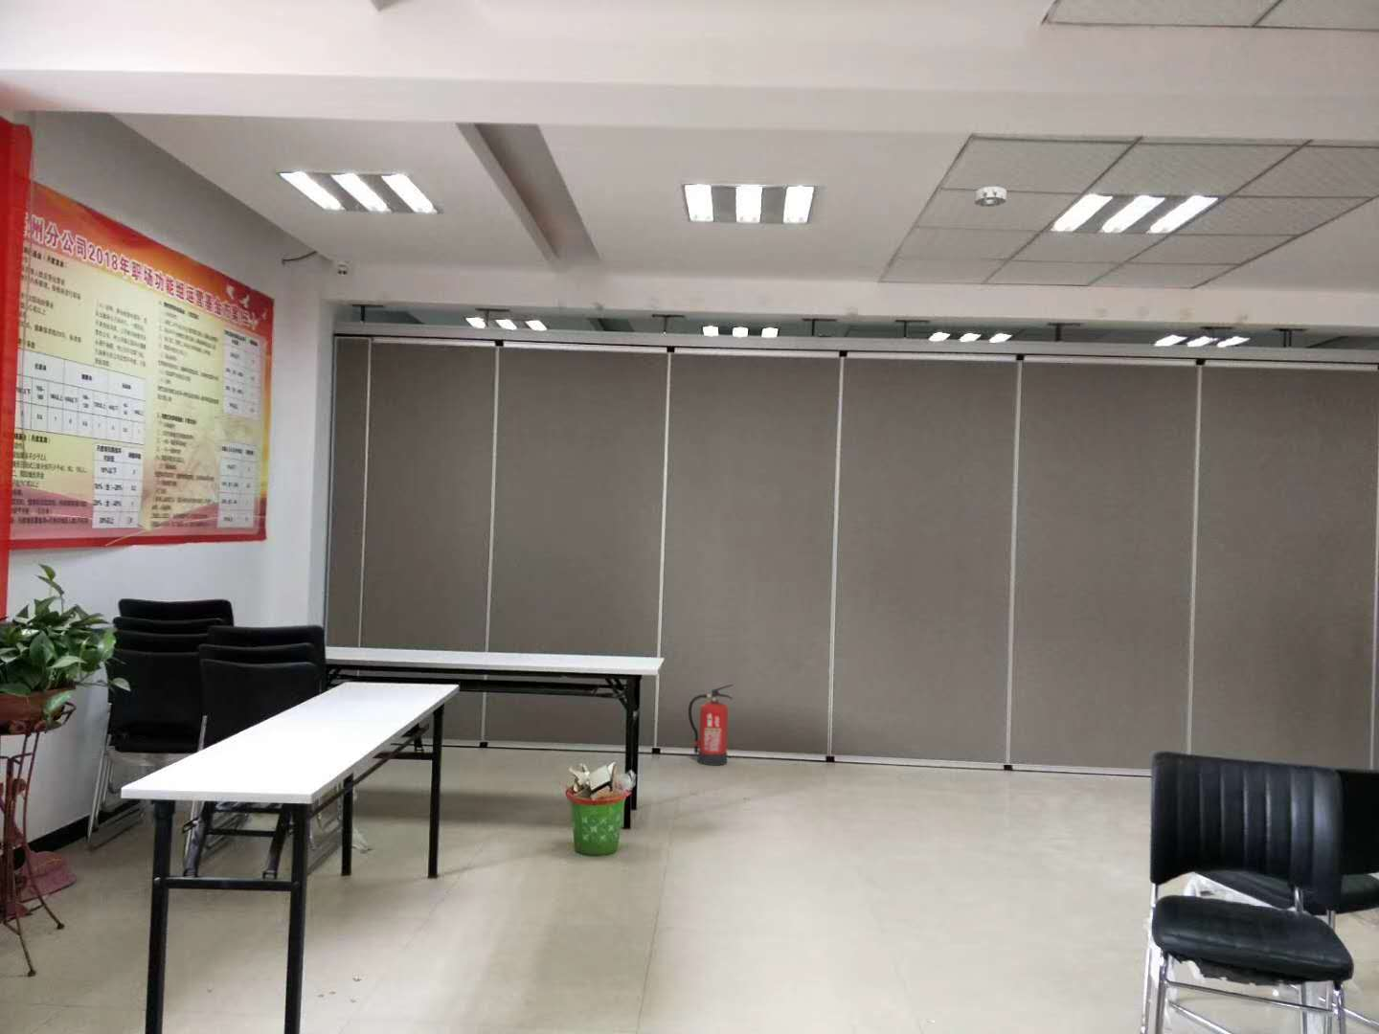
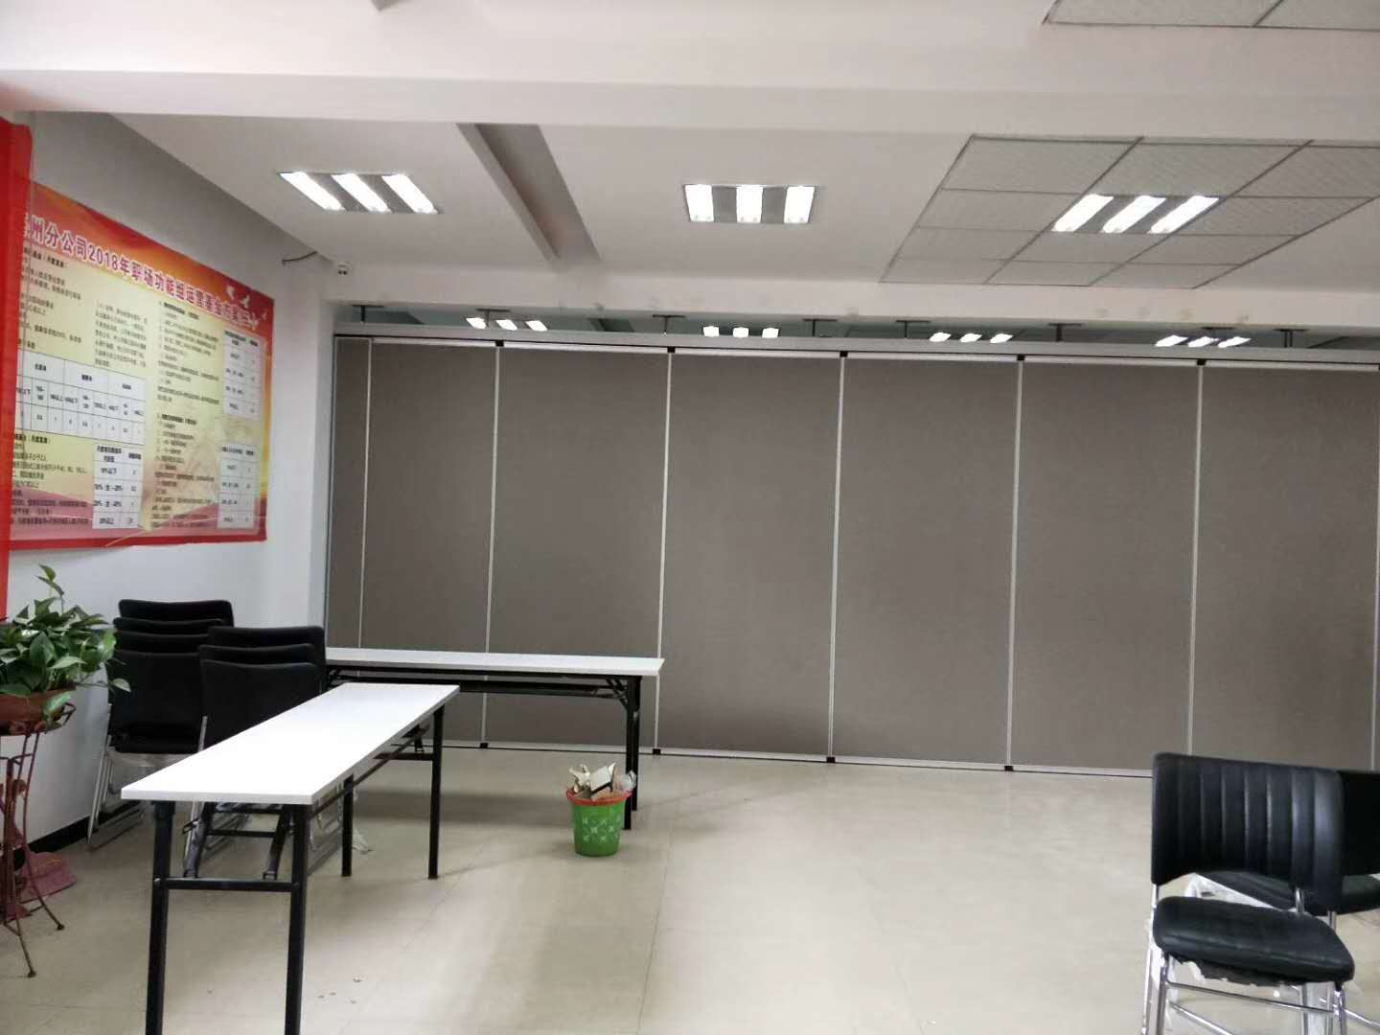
- fire extinguisher (710, 722)
- smoke detector (990, 196)
